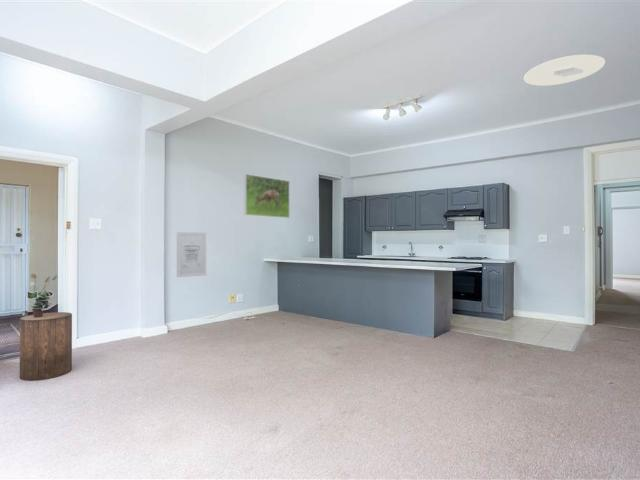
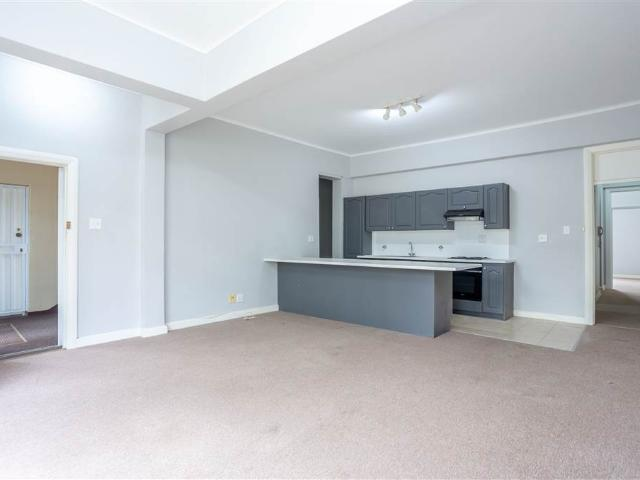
- wall art (191, 254)
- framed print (268, 197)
- ceiling light (562, 68)
- stool (46, 344)
- potted plant (40, 294)
